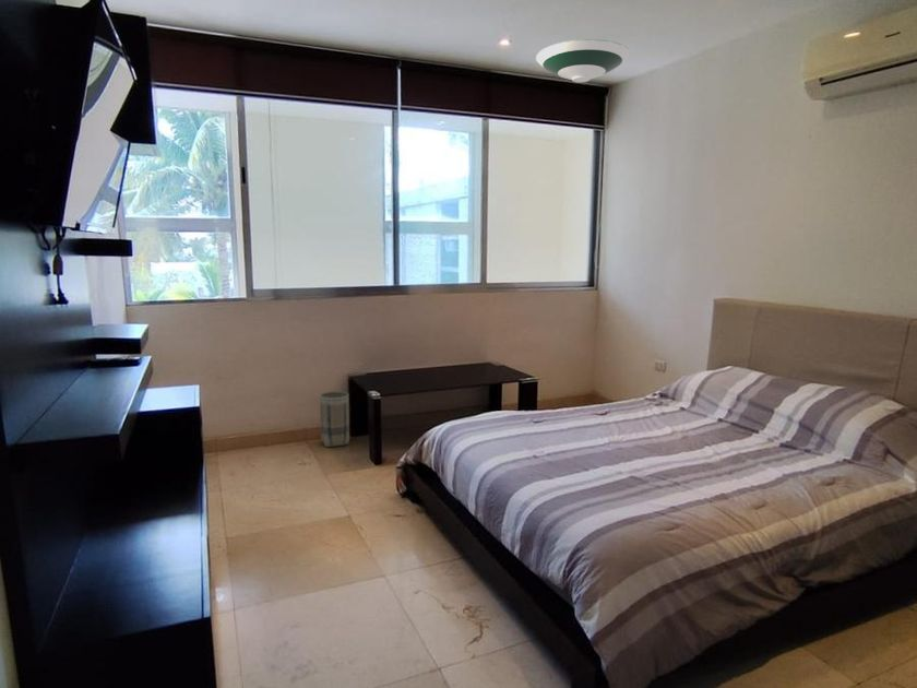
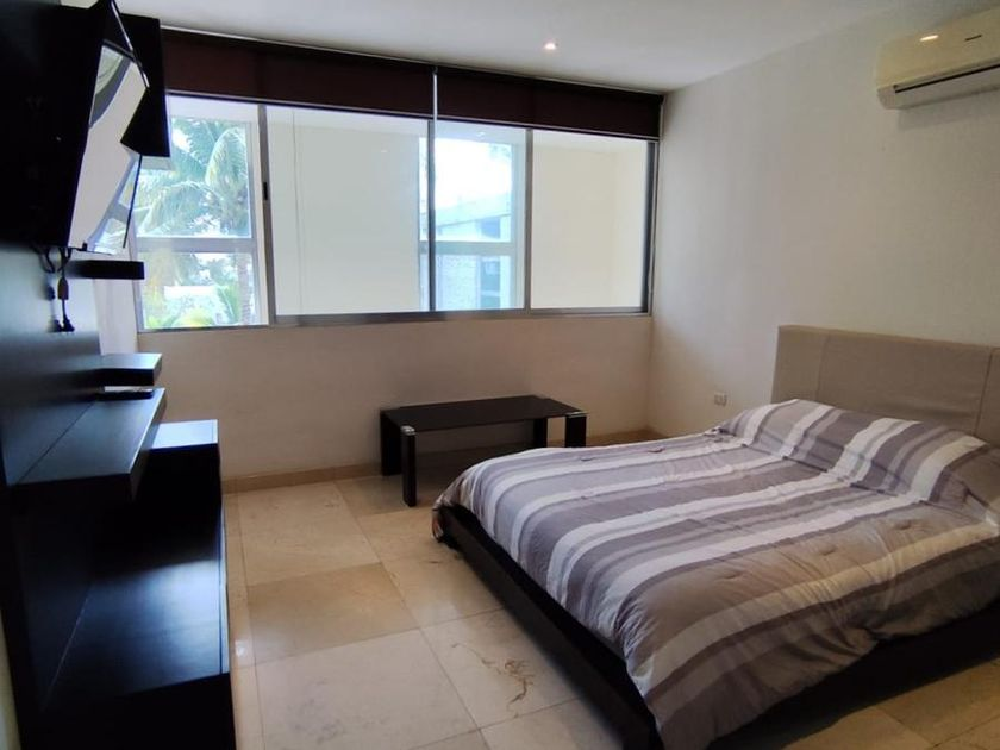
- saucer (581, 68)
- basket (334, 418)
